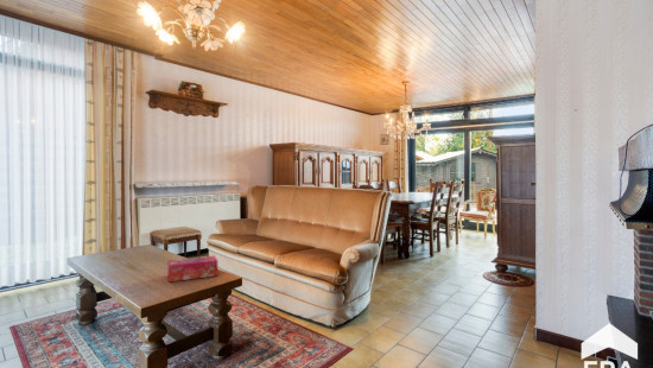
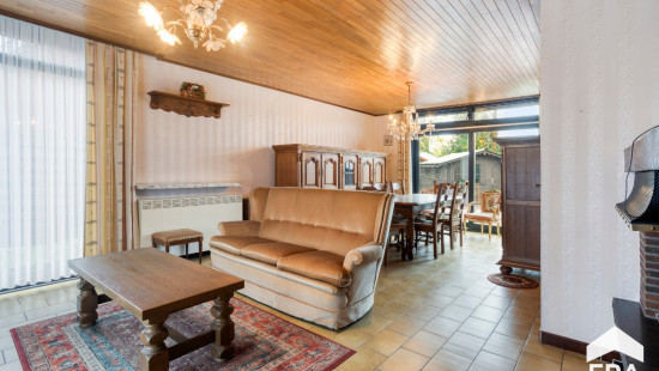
- tissue box (192, 267)
